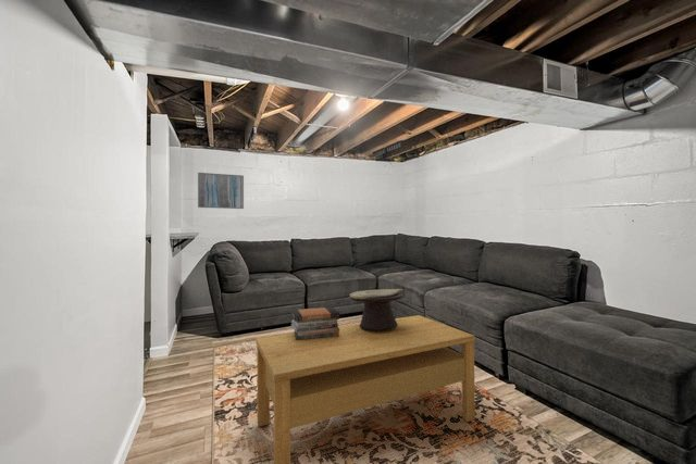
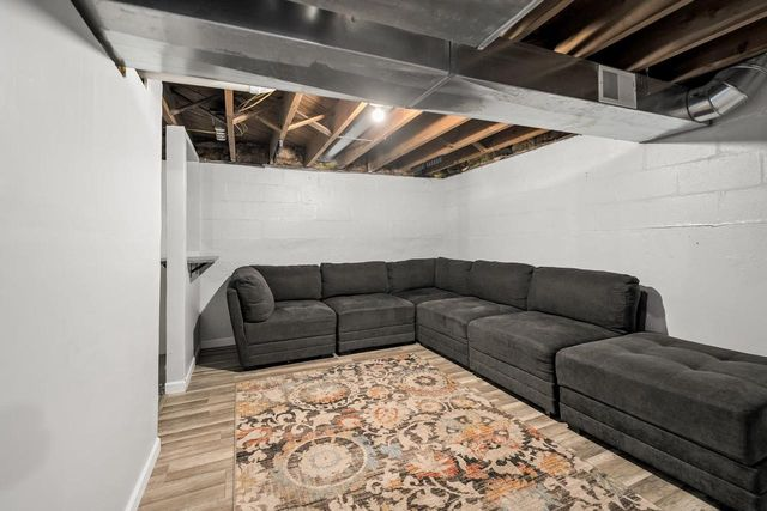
- book stack (314, 322)
- coffee table (366, 378)
- wall art (221, 190)
- decorative bowl (381, 310)
